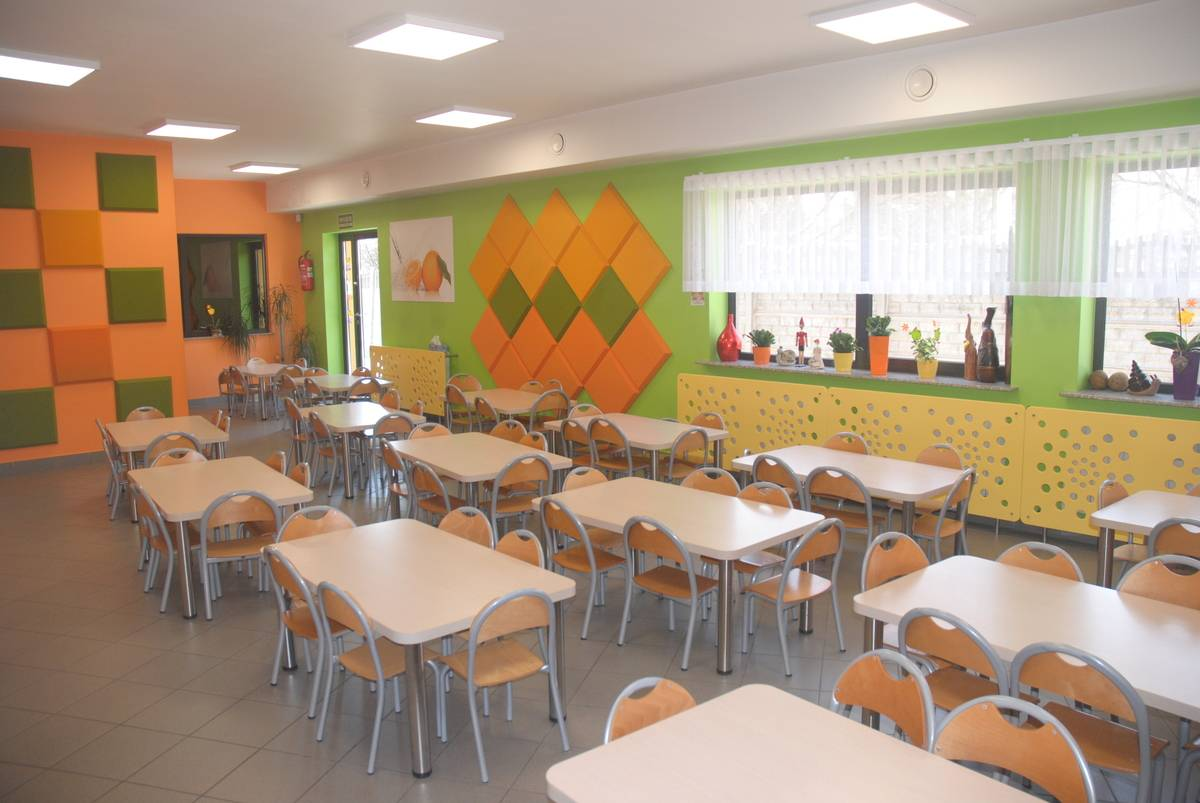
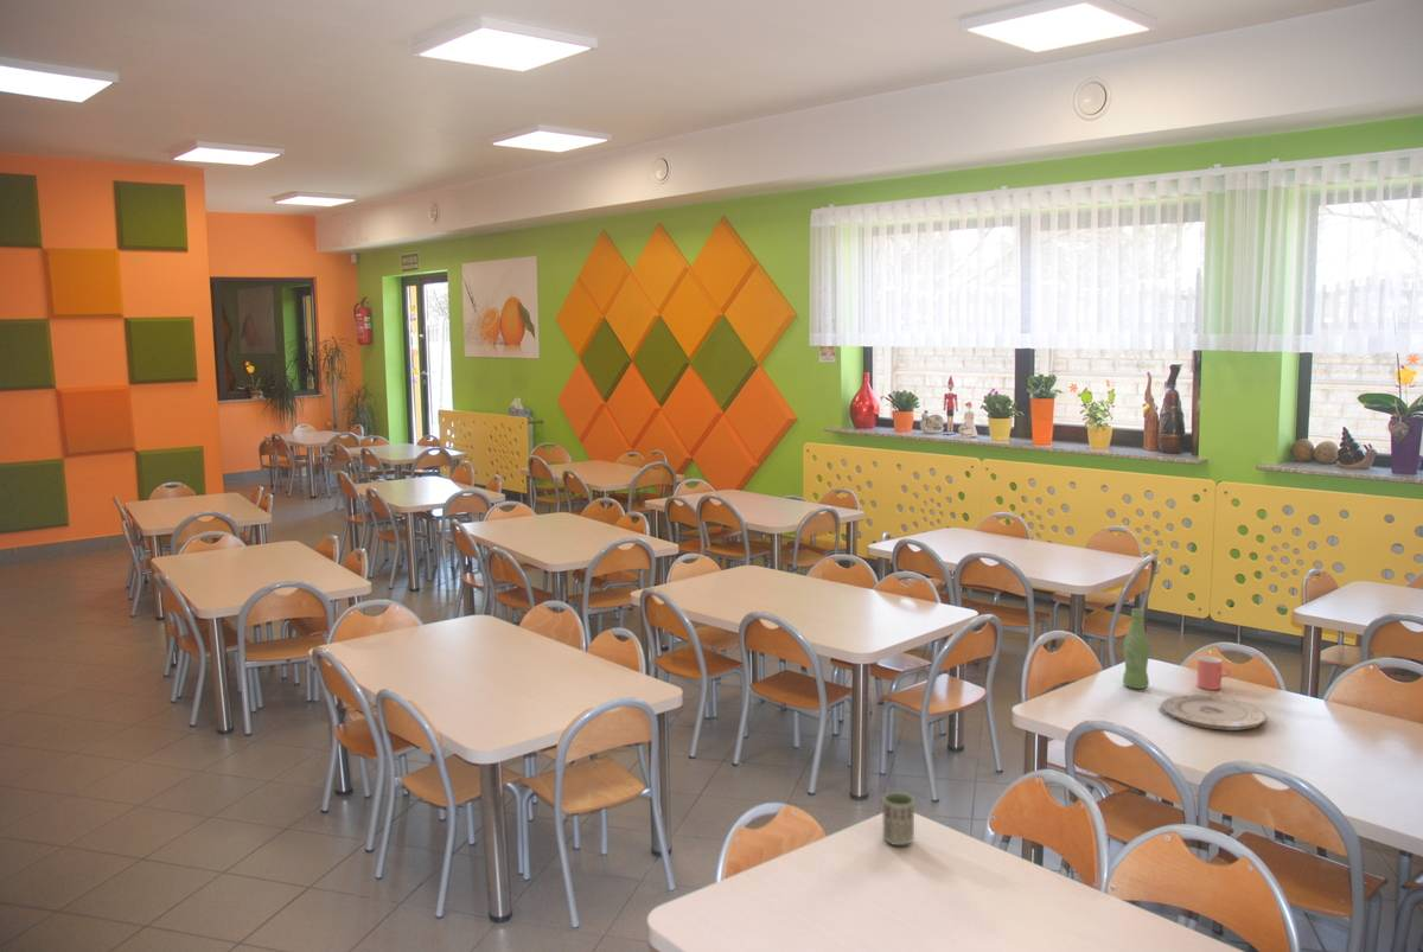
+ bottle (1136, 647)
+ cup (1213, 673)
+ plate (1212, 711)
+ cup (898, 819)
